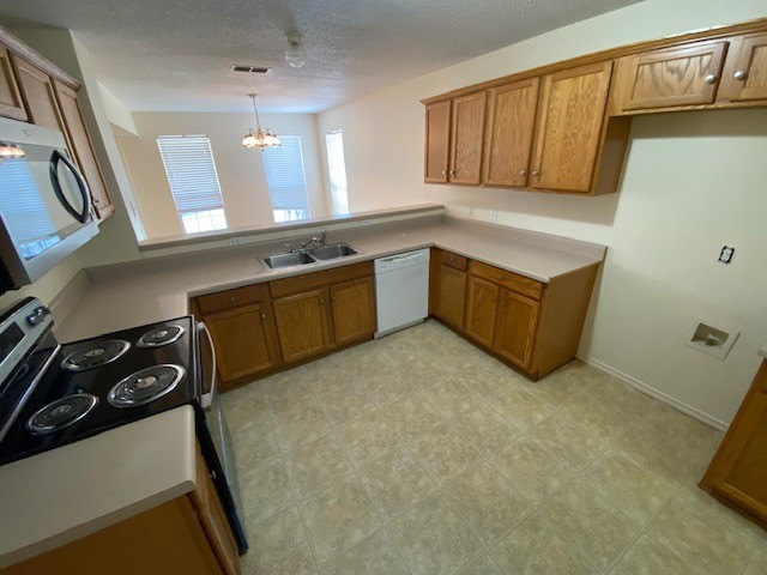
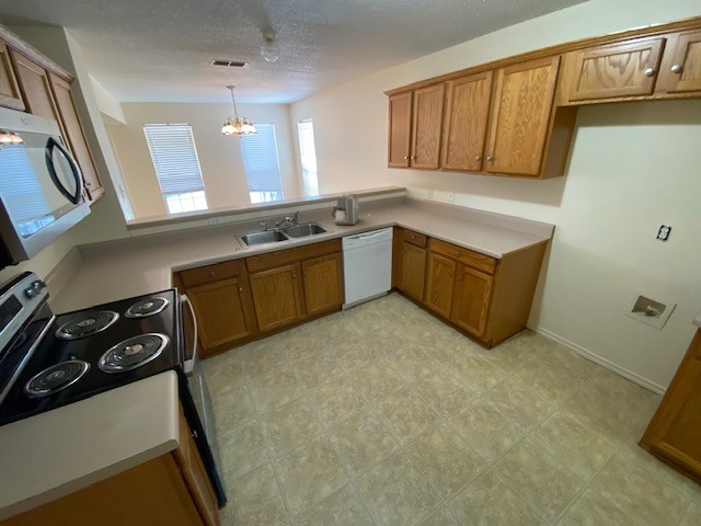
+ coffee maker (347, 208)
